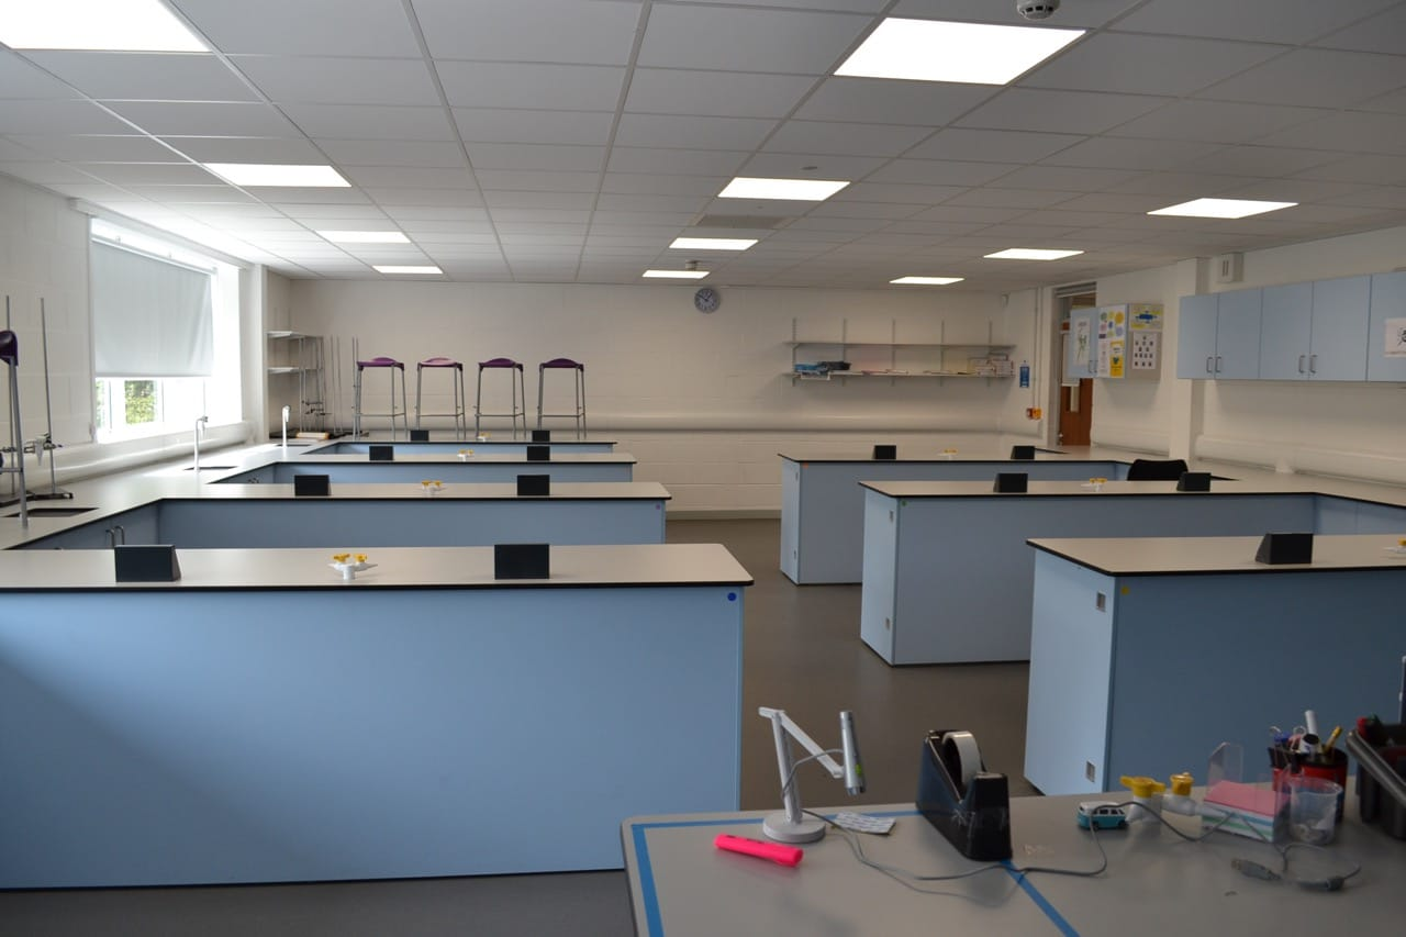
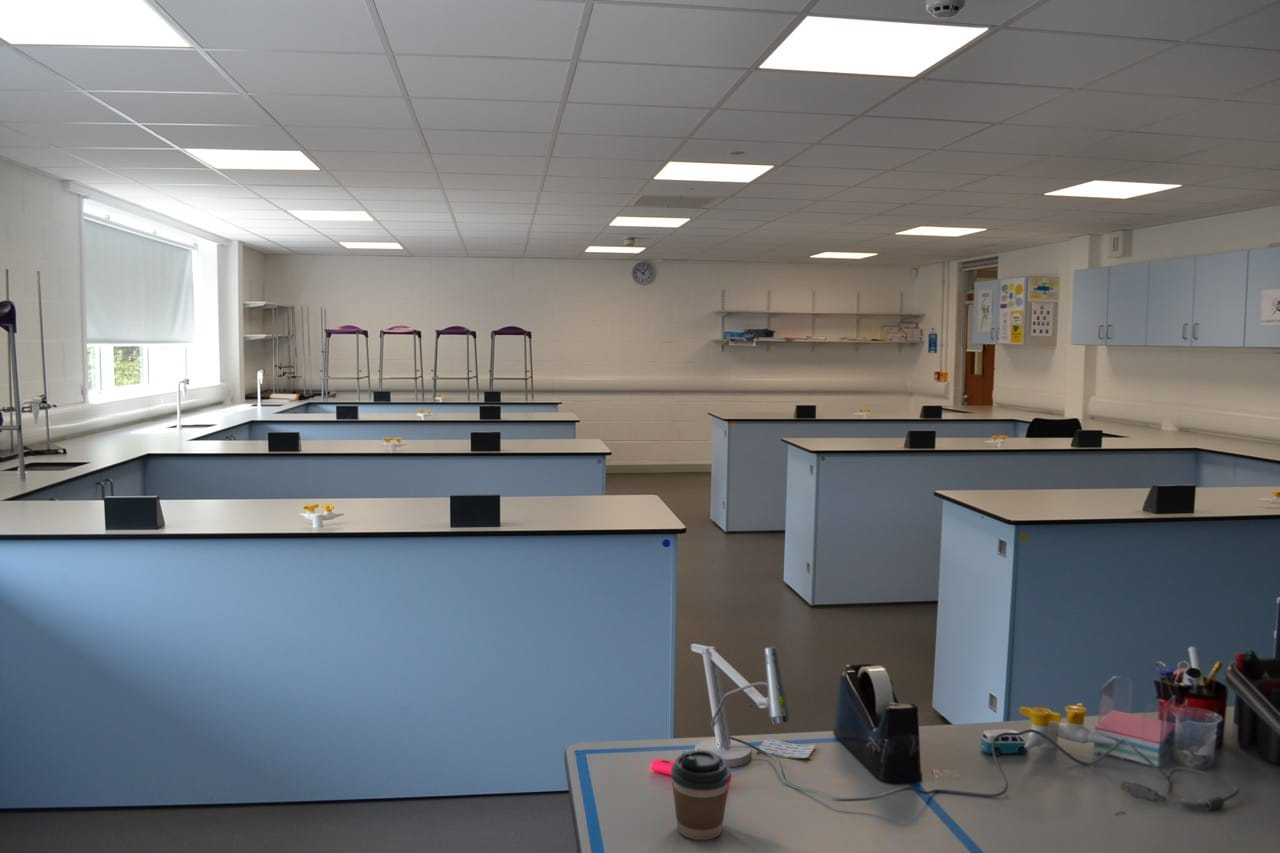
+ coffee cup (700, 790)
